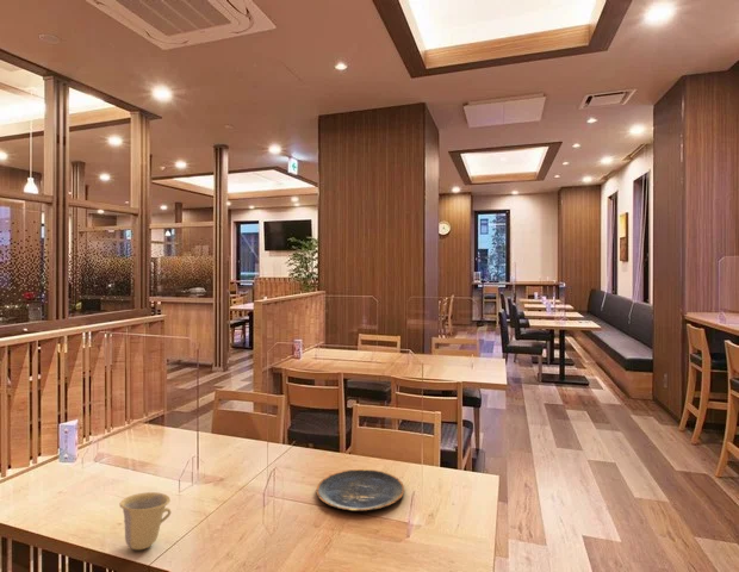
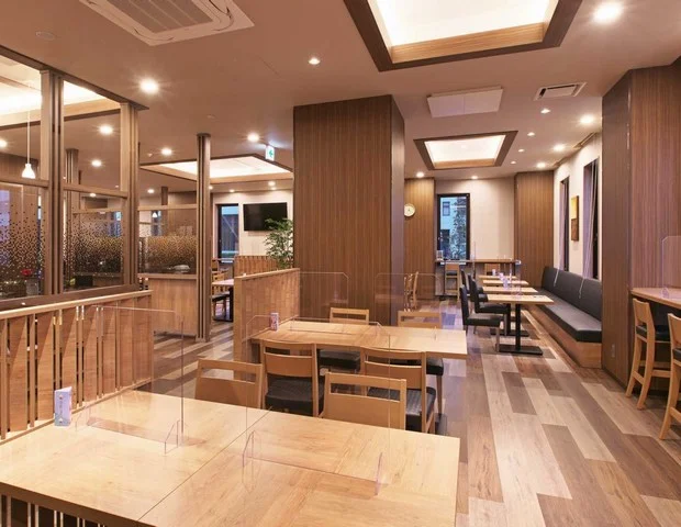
- plate (360, 489)
- cup (145, 520)
